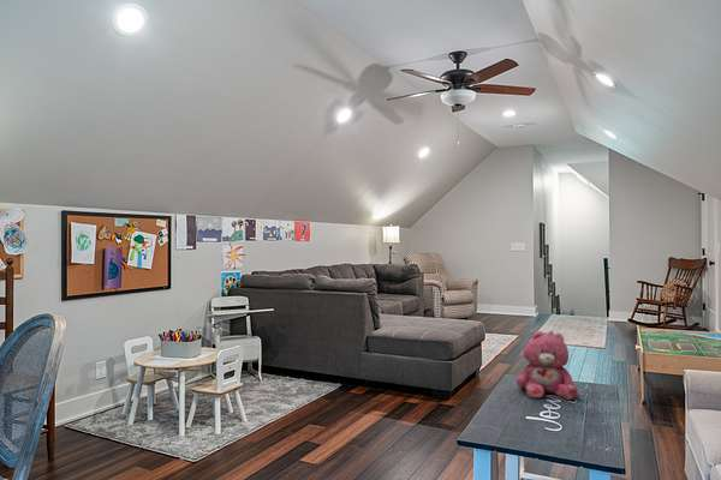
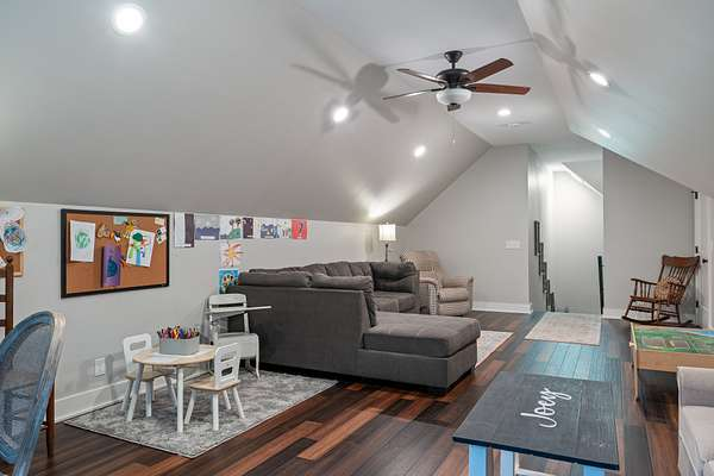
- teddy bear (547, 361)
